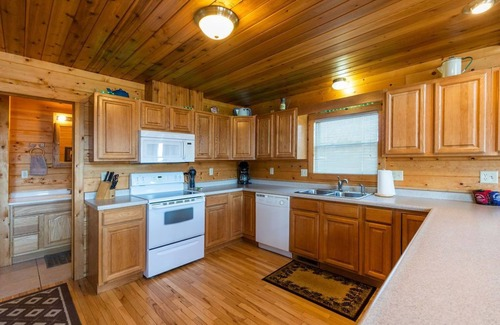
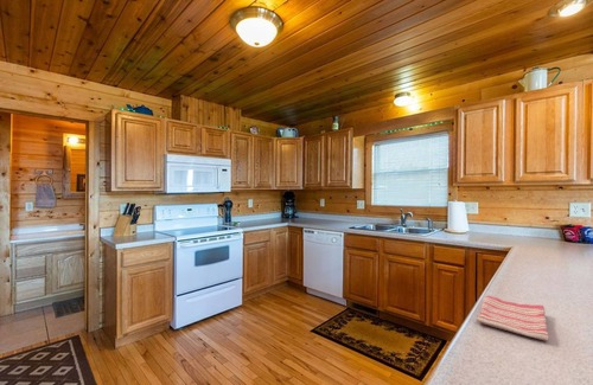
+ dish towel (511, 314)
